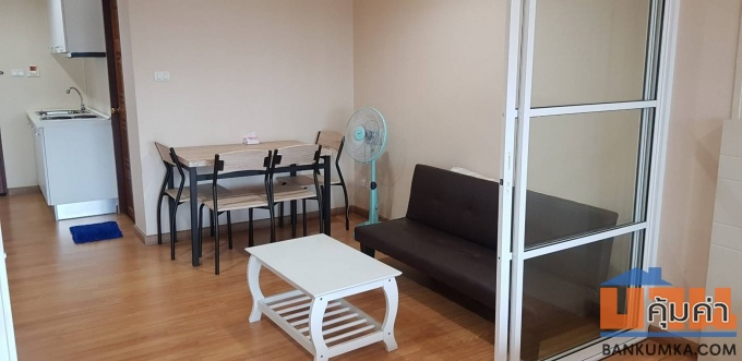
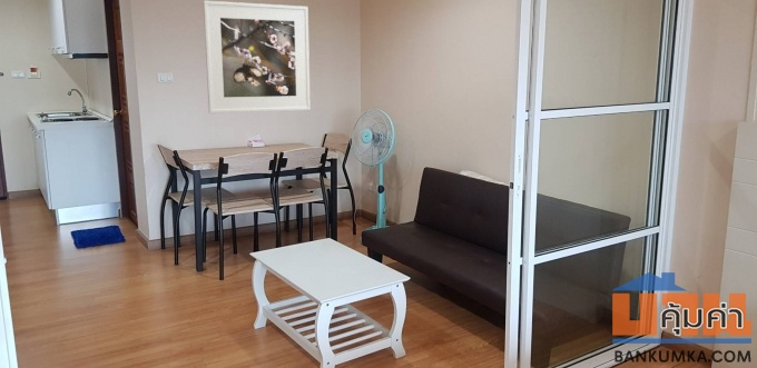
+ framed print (259, 58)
